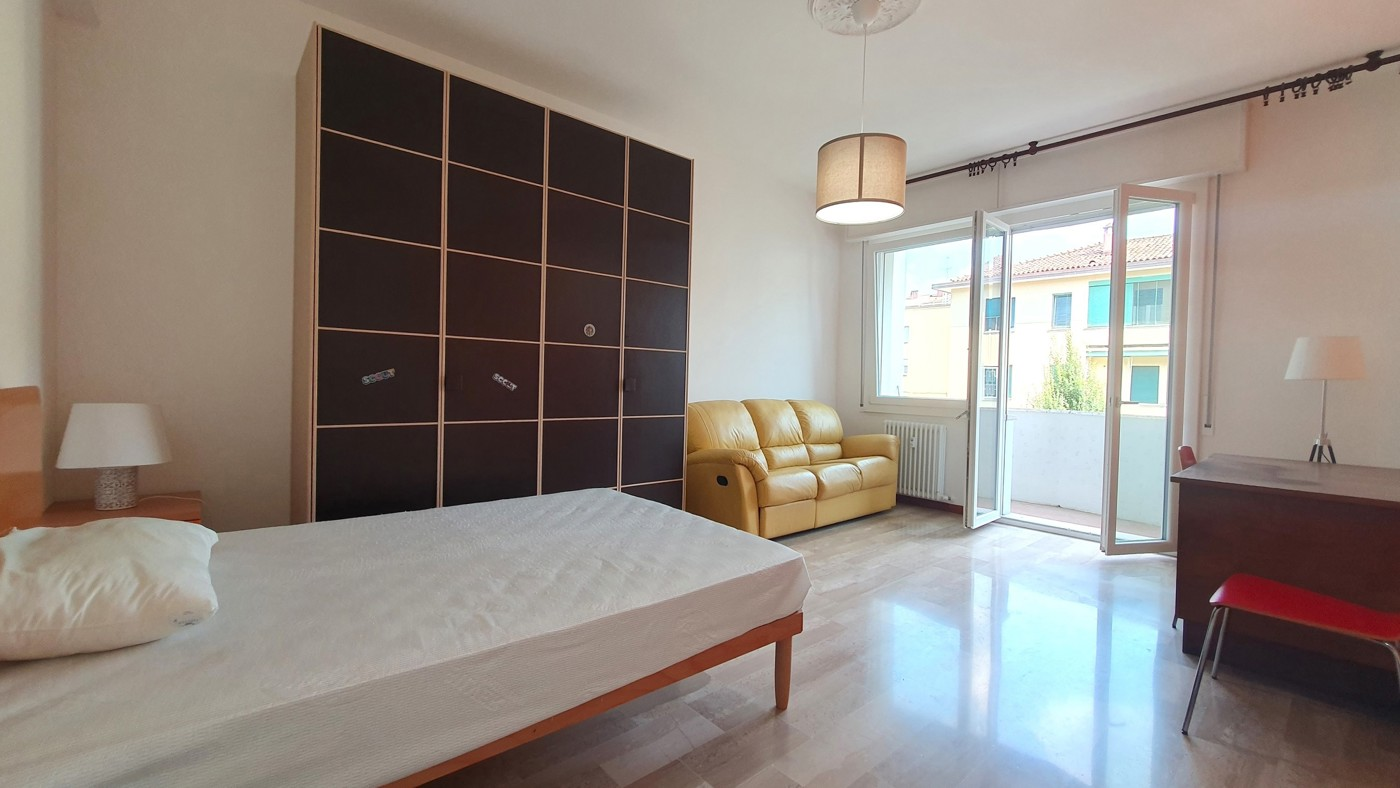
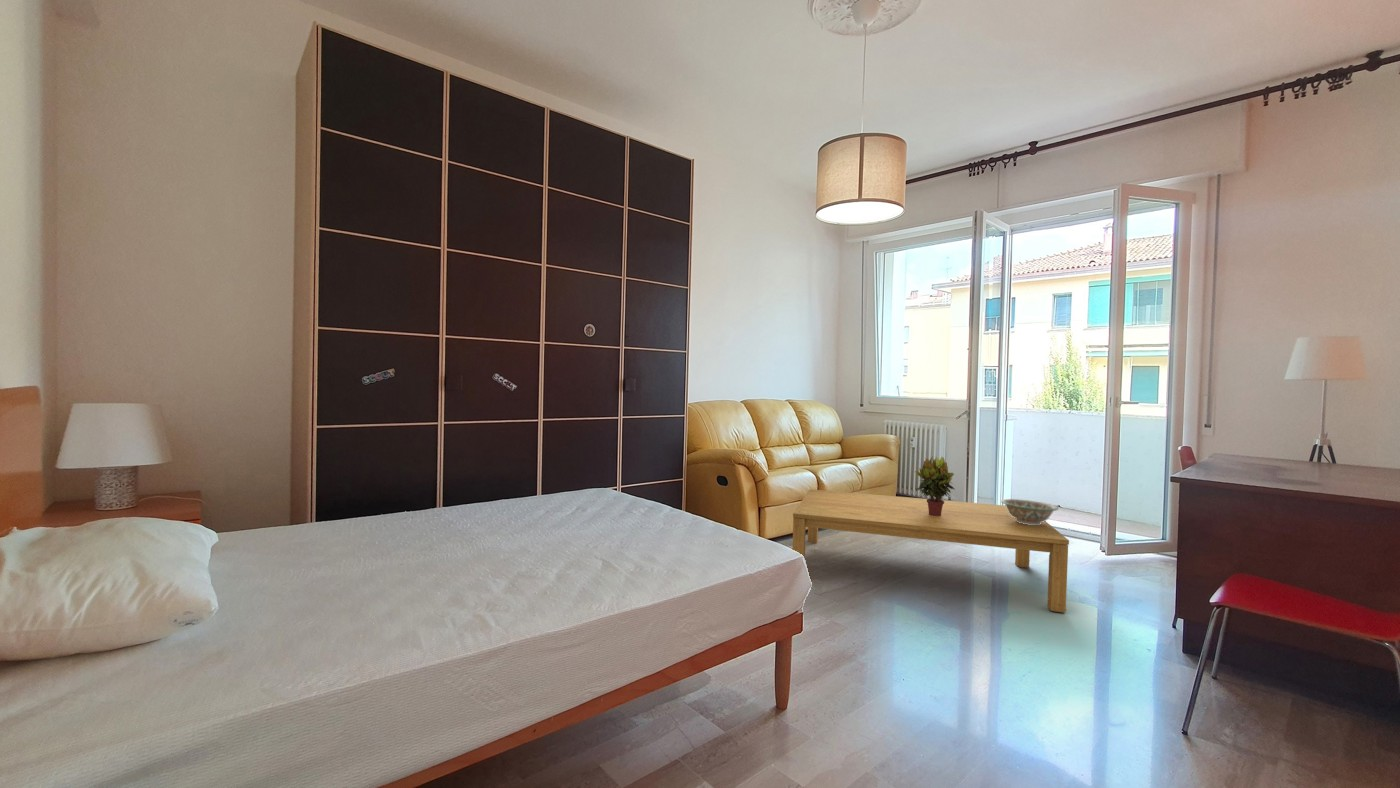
+ potted plant (936, 485)
+ decorative bowl (1028, 512)
+ coffee table (917, 538)
